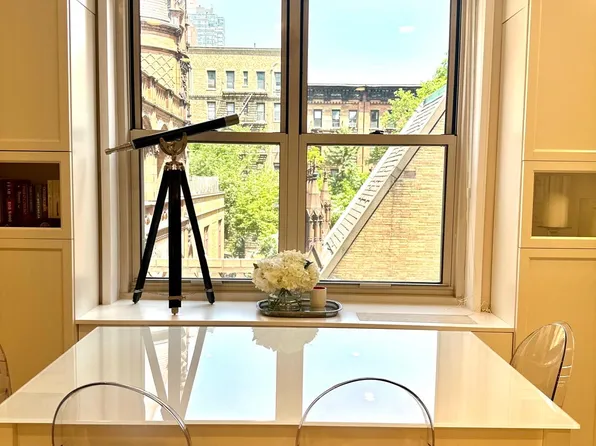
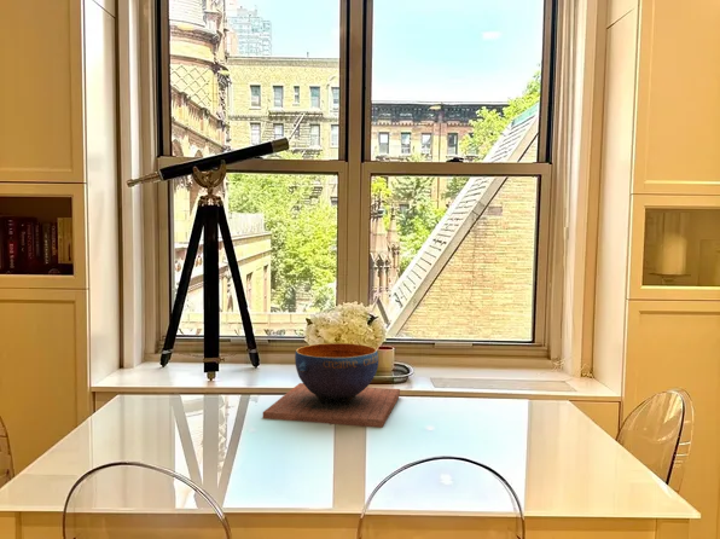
+ decorative bowl (336, 377)
